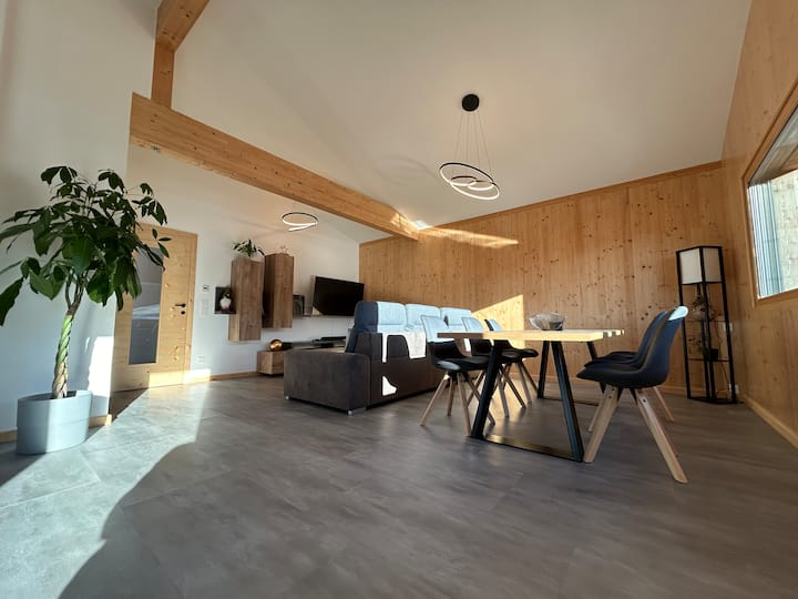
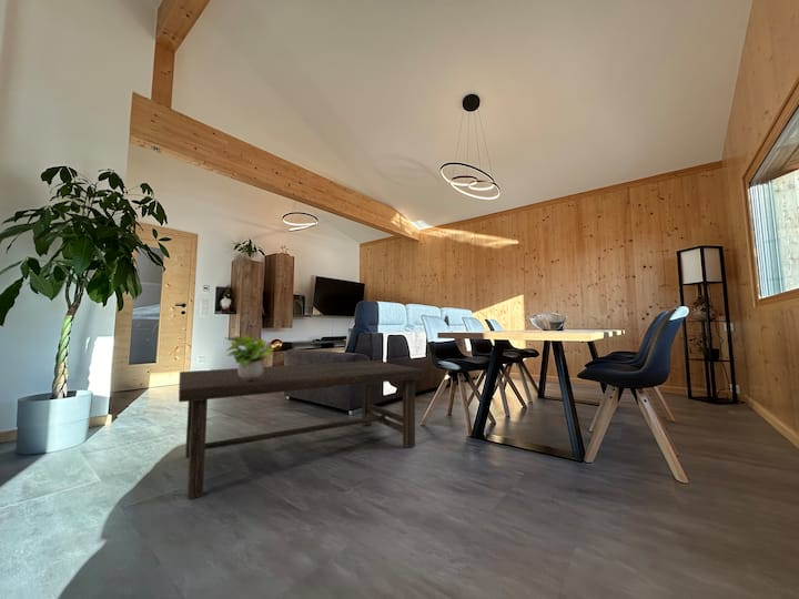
+ potted plant (246, 356)
+ coffee table (304, 427)
